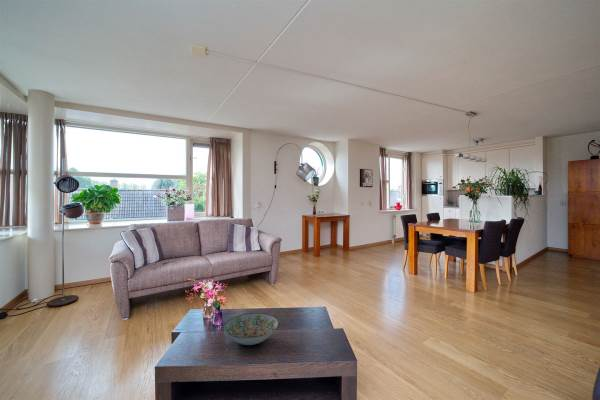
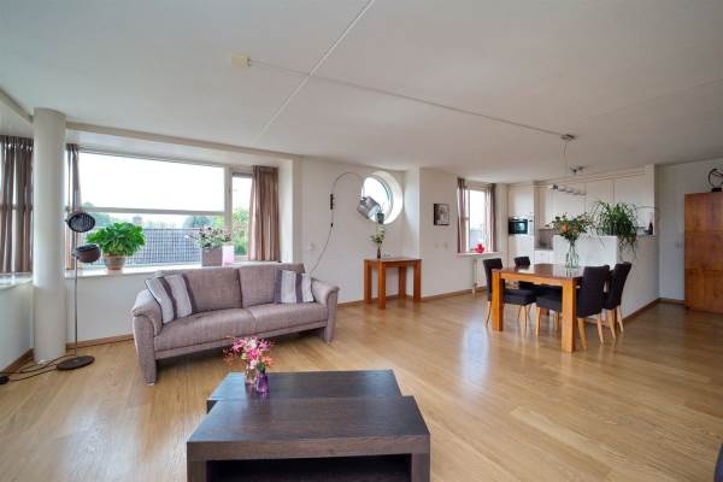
- decorative bowl (251, 332)
